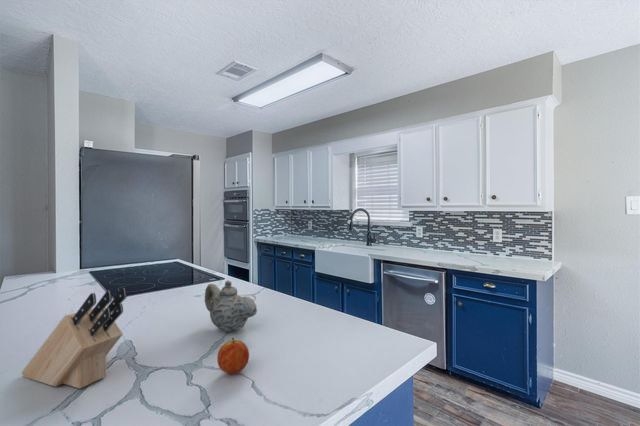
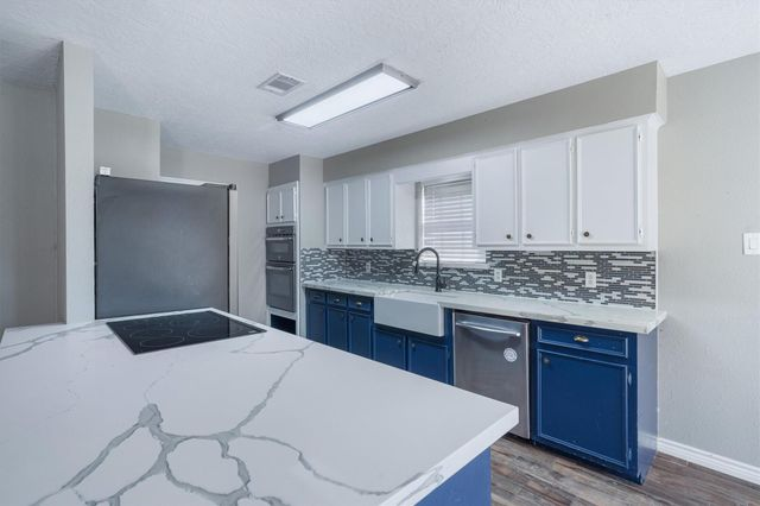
- knife block (77, 331)
- teapot (228, 304)
- fruit (233, 354)
